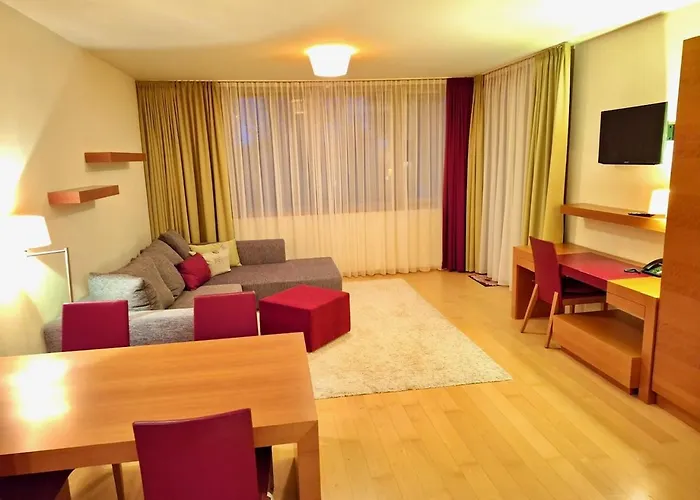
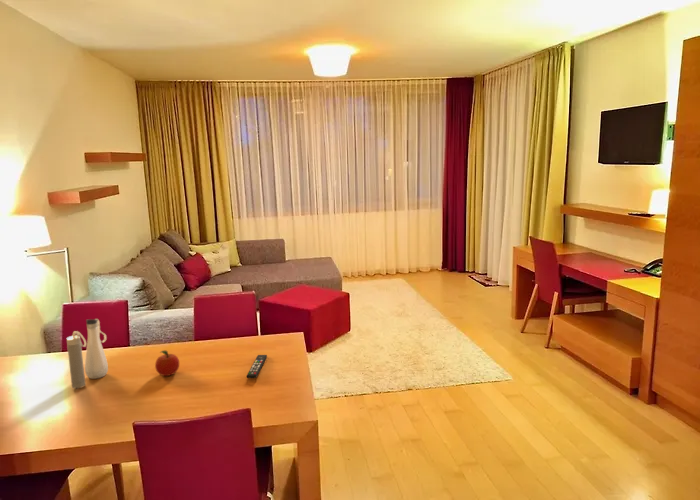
+ fruit (167, 362)
+ remote control (257, 365)
+ water bottle (89, 350)
